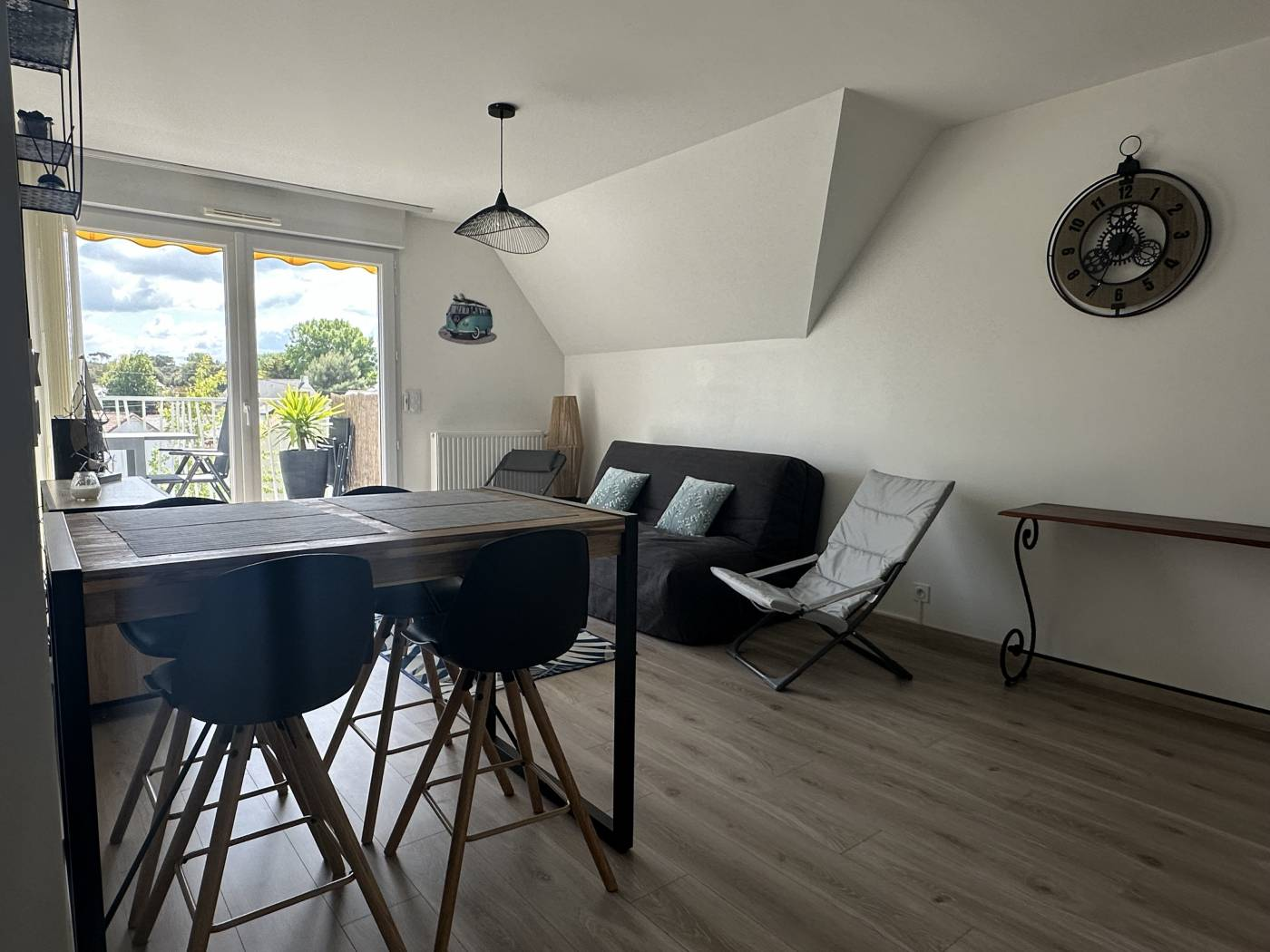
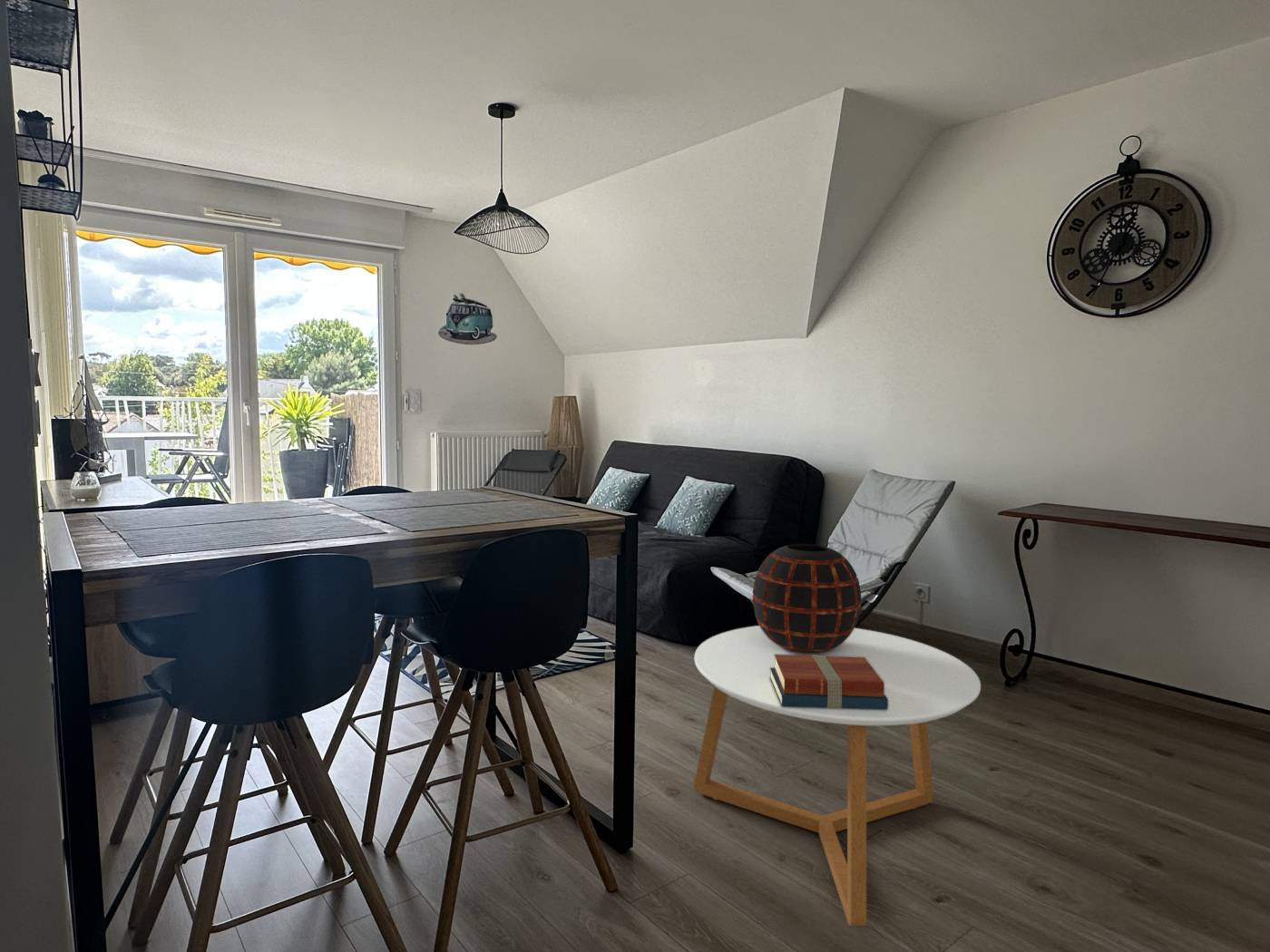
+ coffee table (847, 751)
+ books (826, 679)
+ decorative vase (806, 596)
